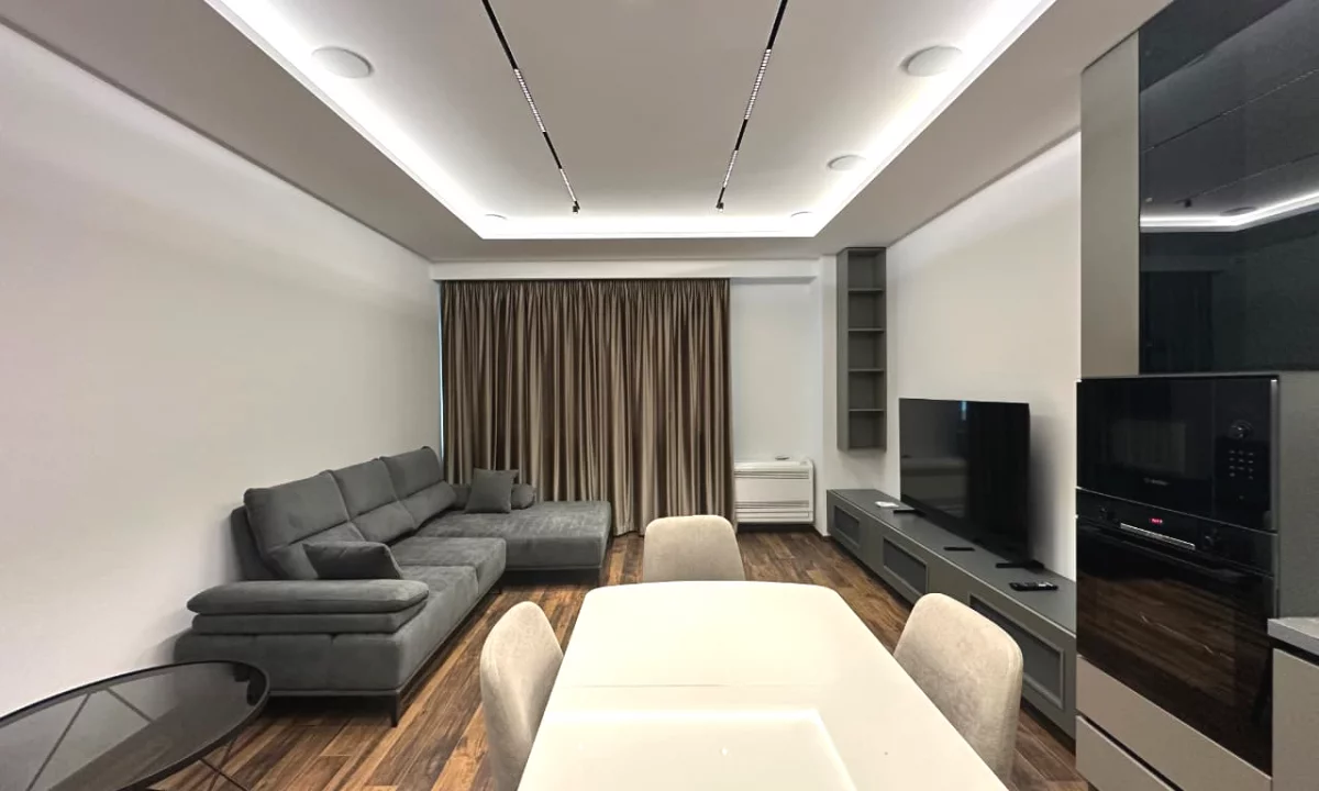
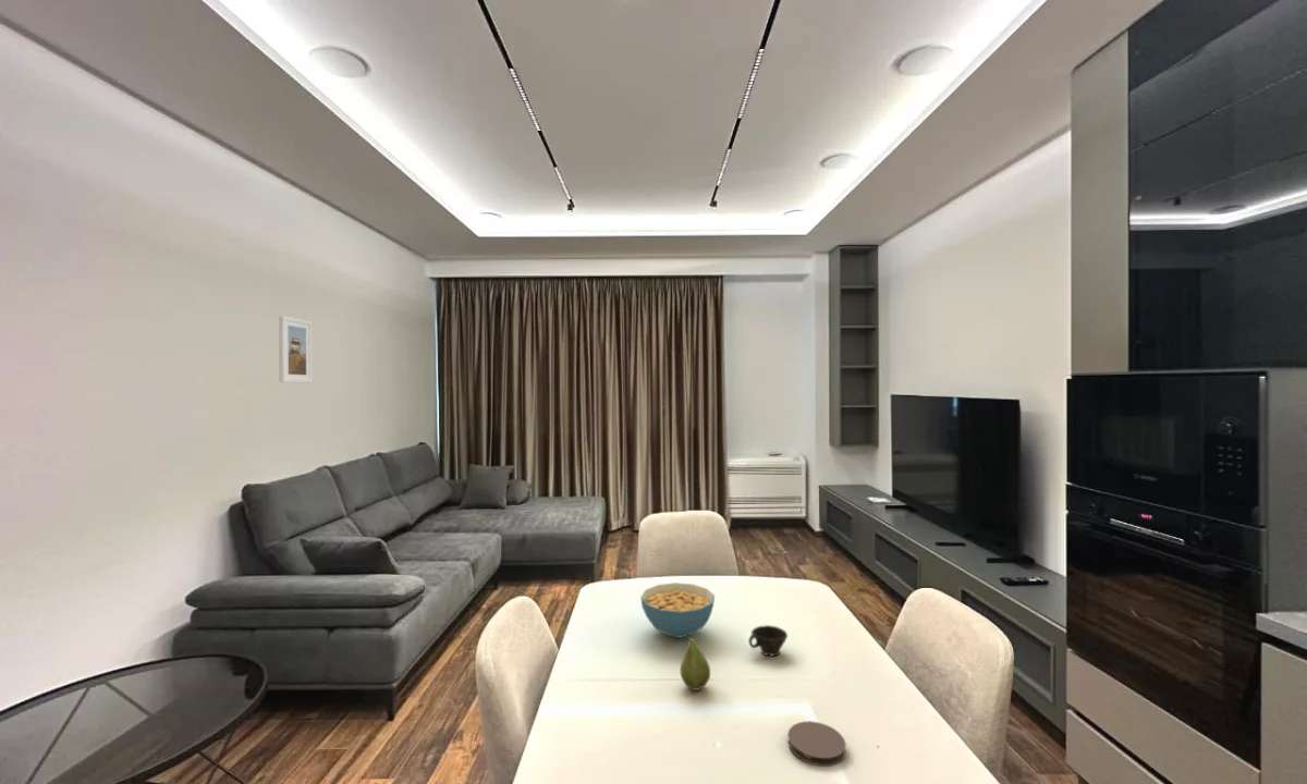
+ fruit (695, 659)
+ cup (767, 641)
+ coaster (816, 742)
+ cereal bowl (677, 614)
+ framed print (296, 351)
